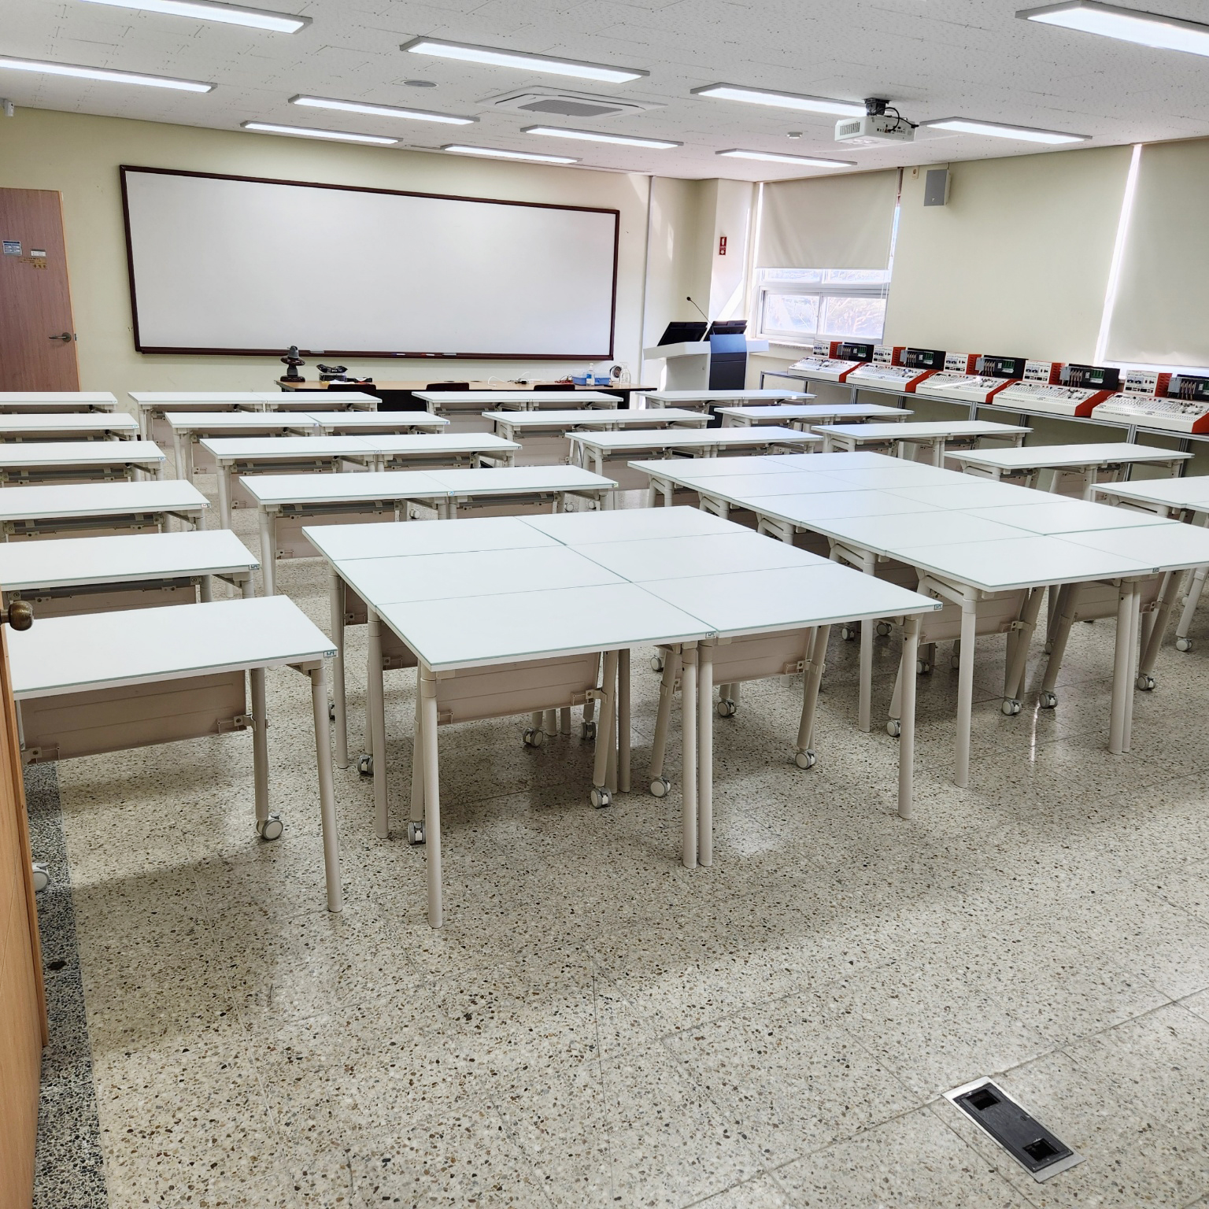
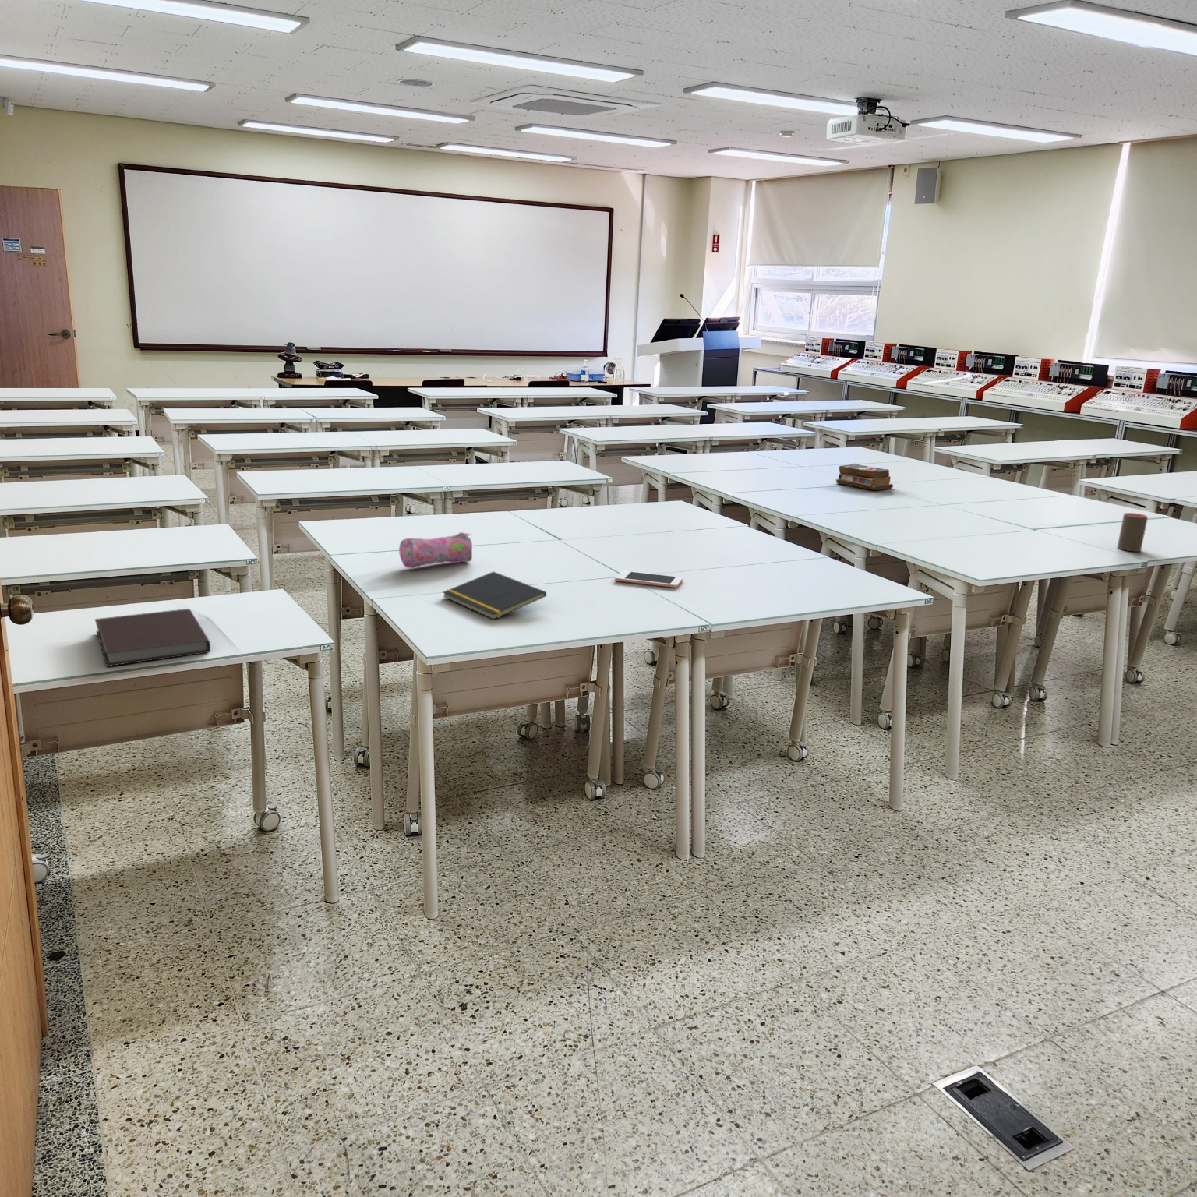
+ cup (1132, 532)
+ books (864, 476)
+ pencil case (437, 549)
+ cell phone (649, 579)
+ notepad (493, 594)
+ notebook (151, 635)
